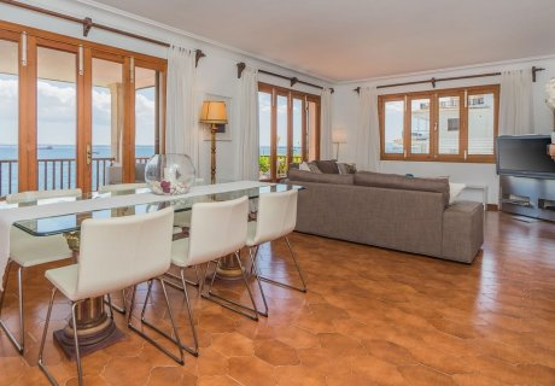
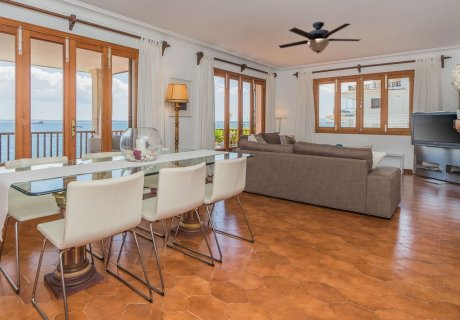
+ ceiling fan (318, 45)
